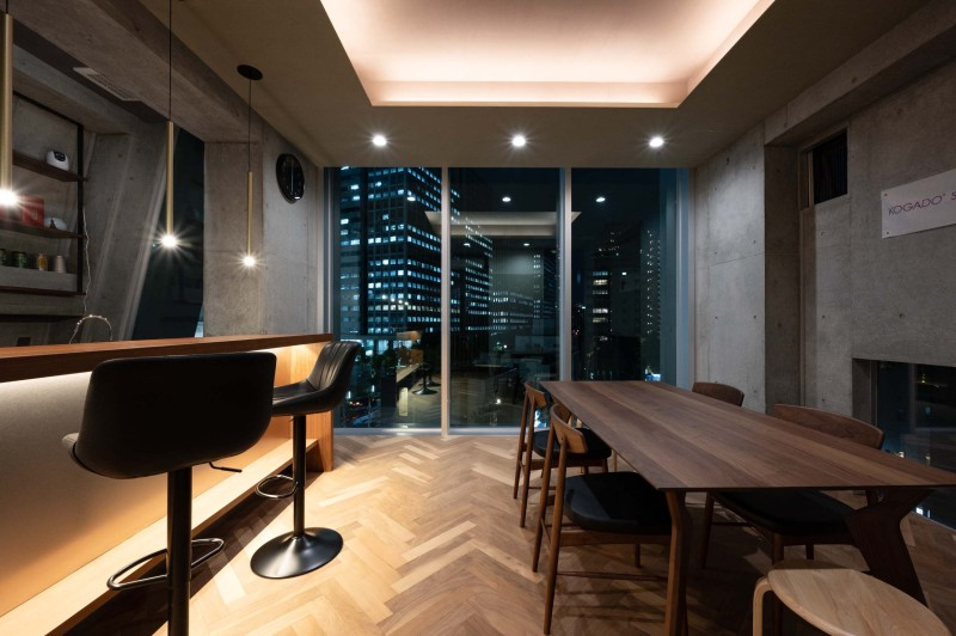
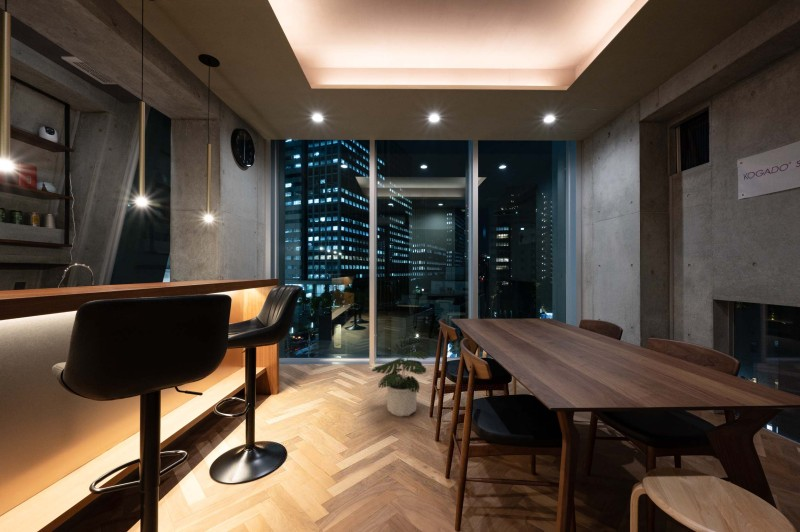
+ potted plant (400, 383)
